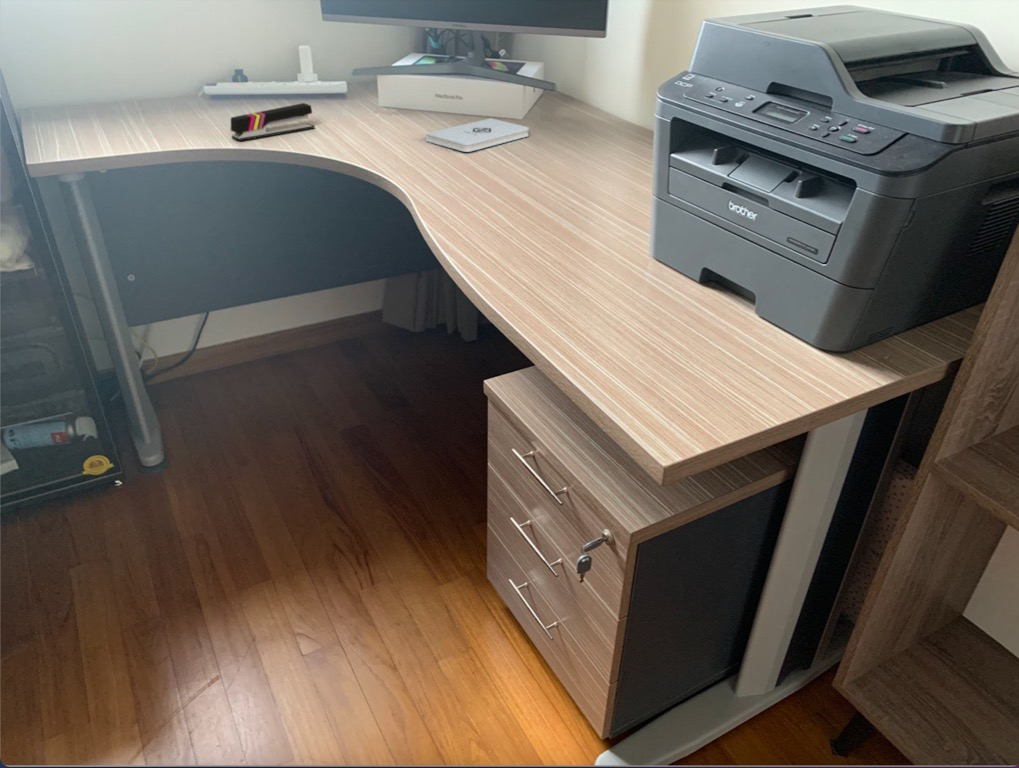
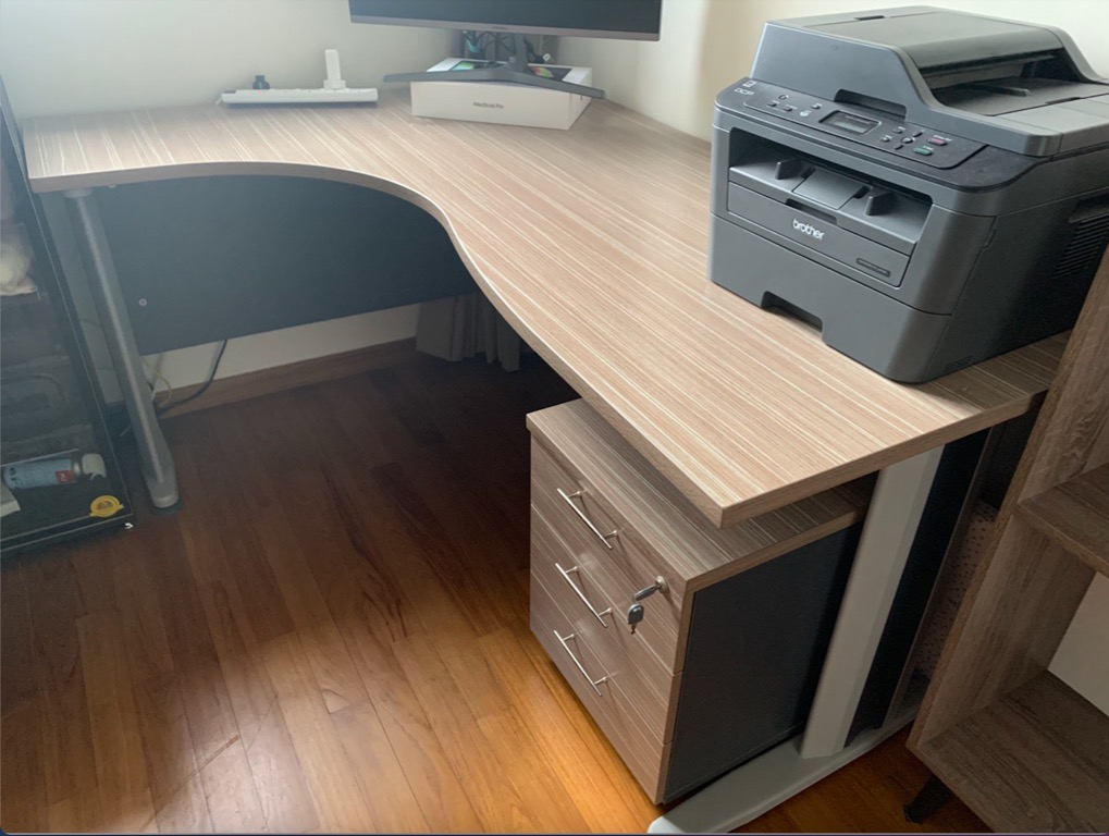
- notepad (479, 134)
- stapler (272, 121)
